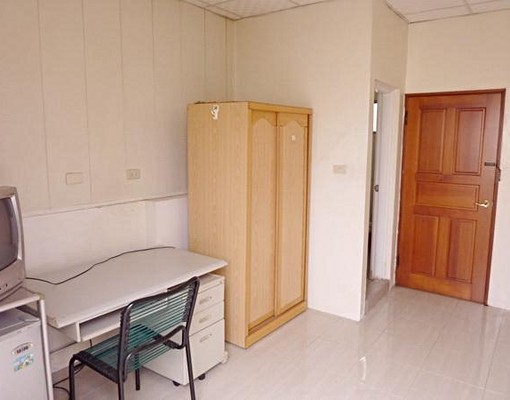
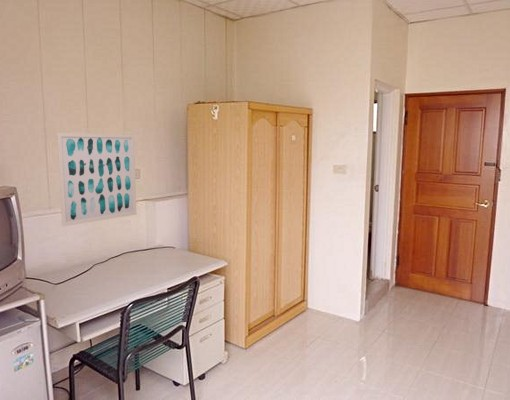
+ wall art (100, 177)
